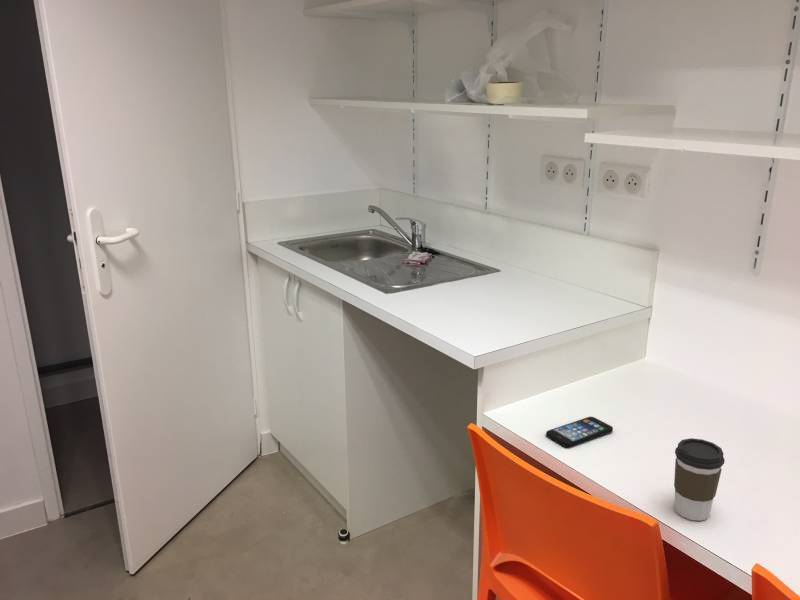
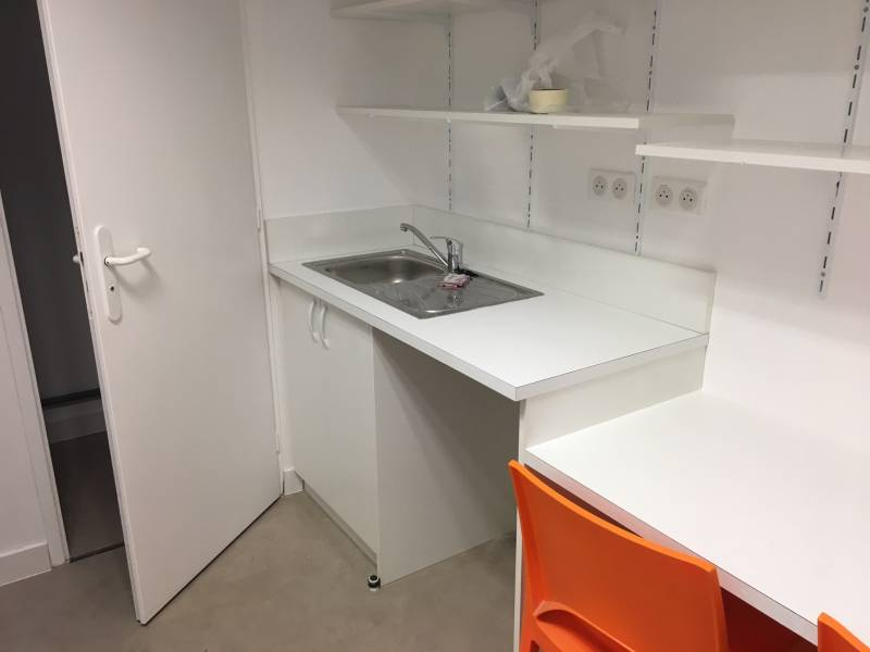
- coffee cup (695, 480)
- smartphone (579, 431)
